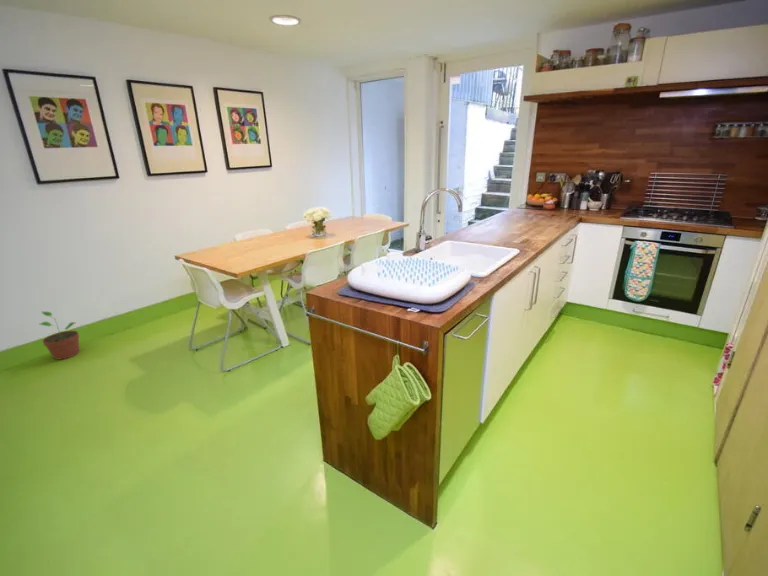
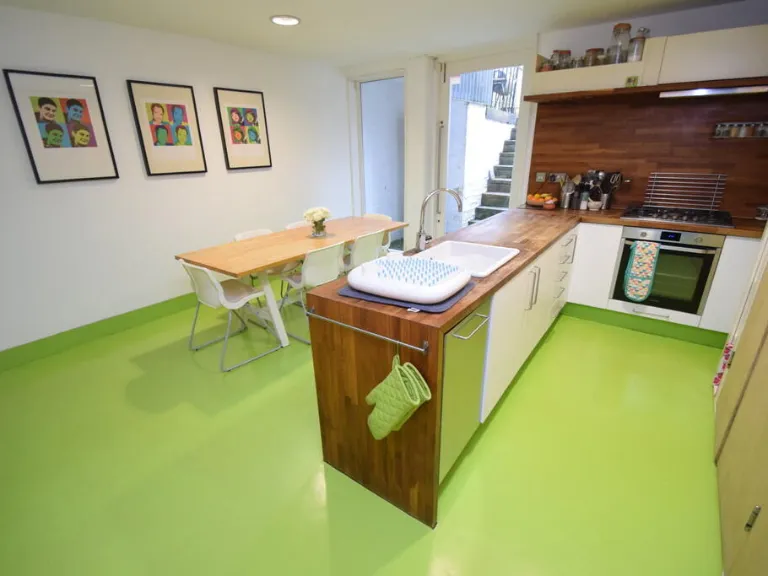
- potted plant (59, 333)
